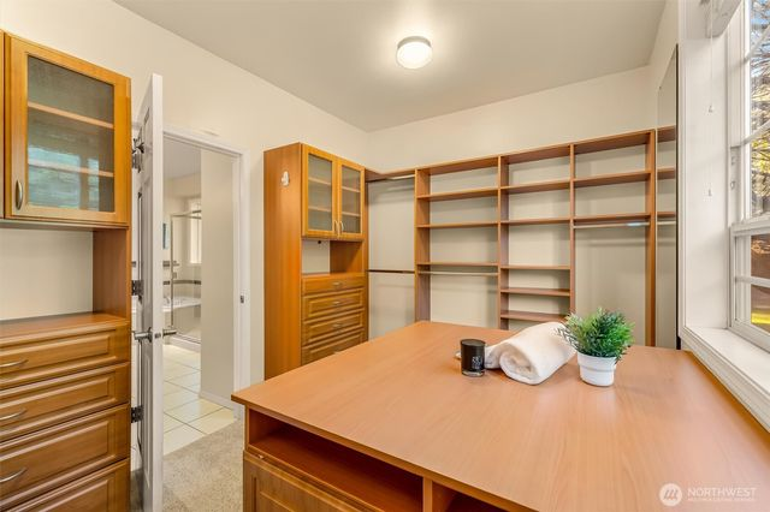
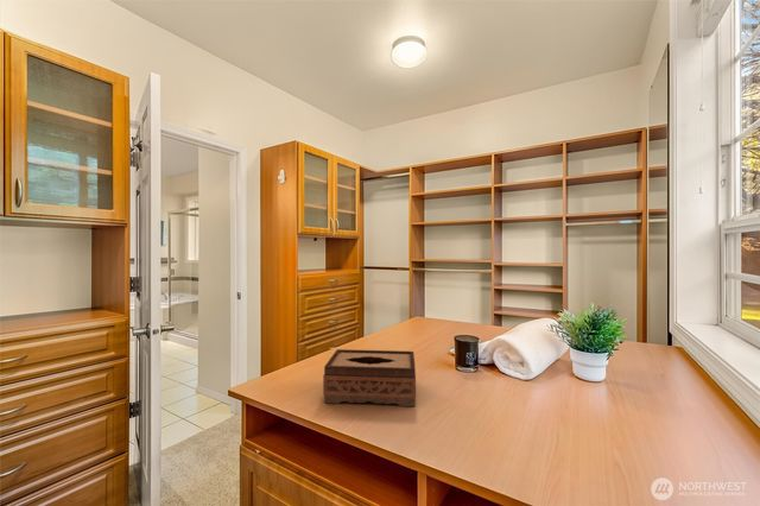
+ tissue box (372, 374)
